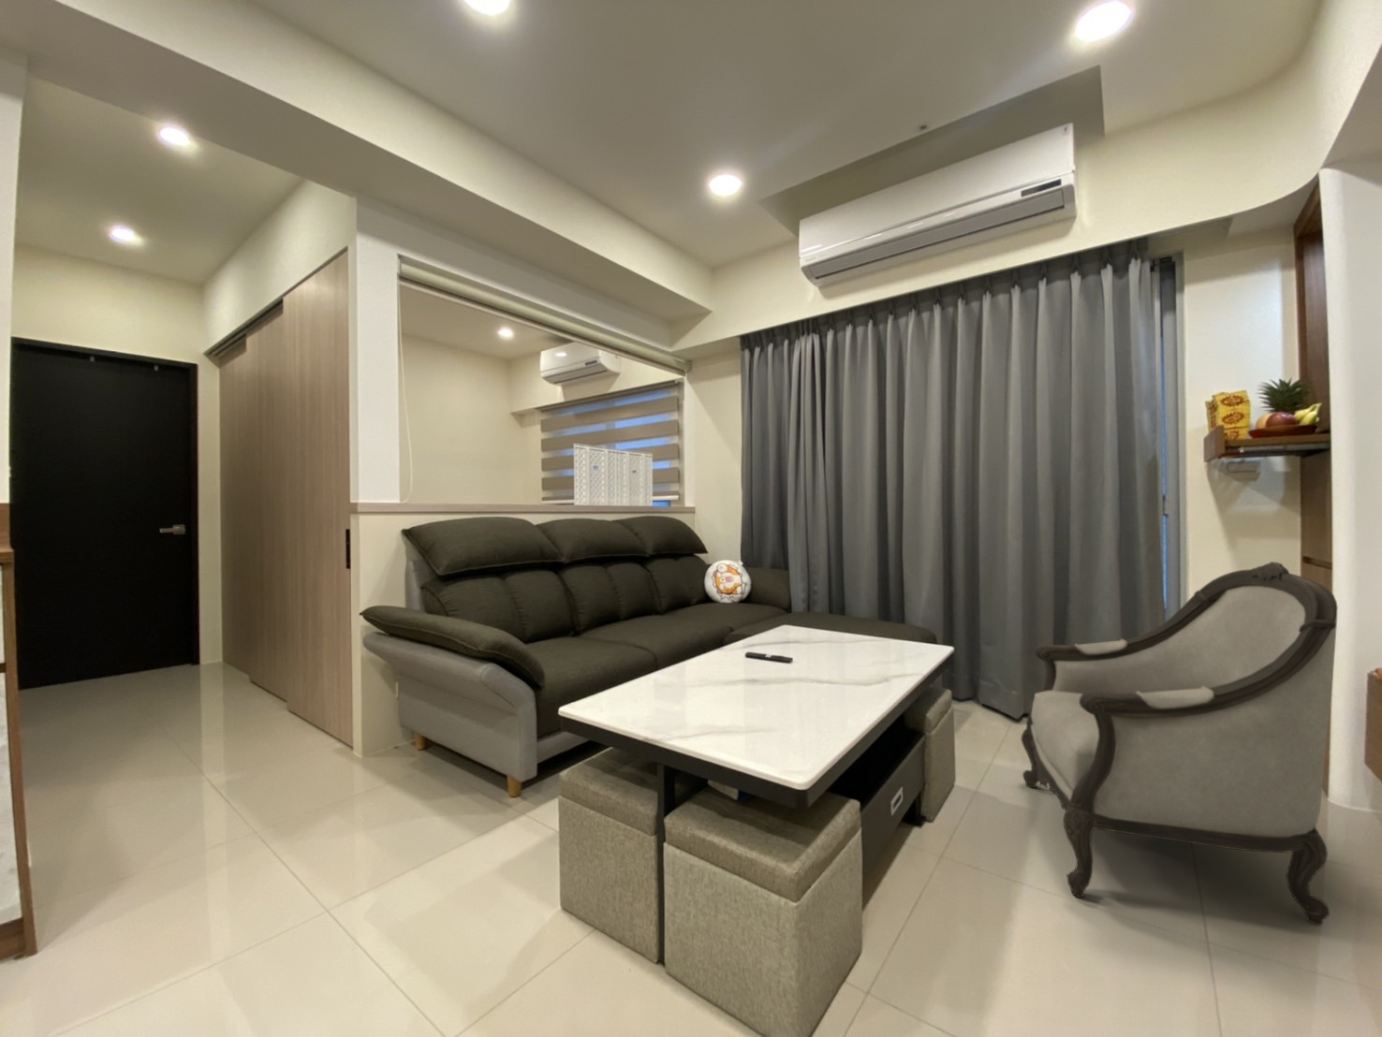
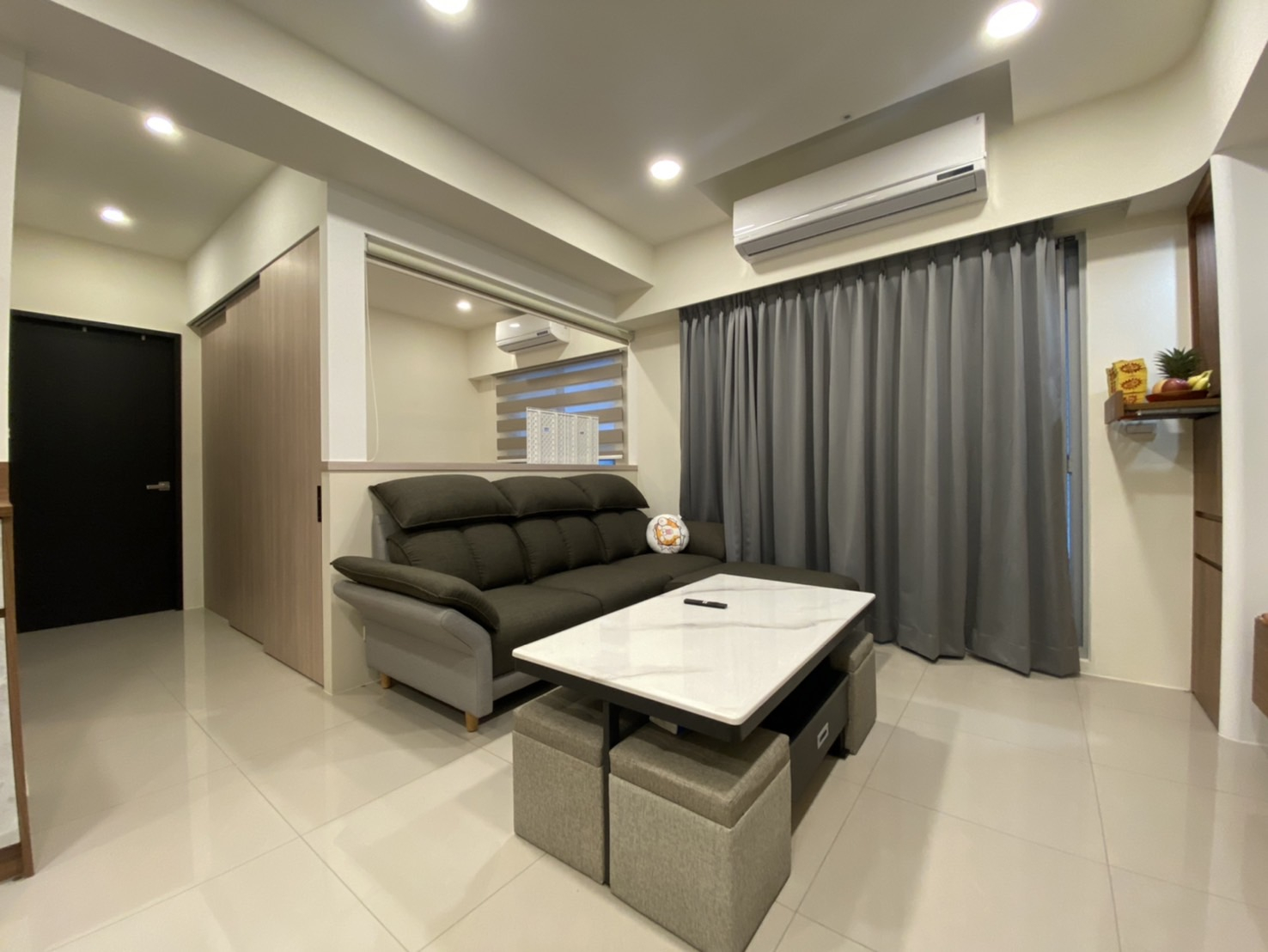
- armchair (1139, 701)
